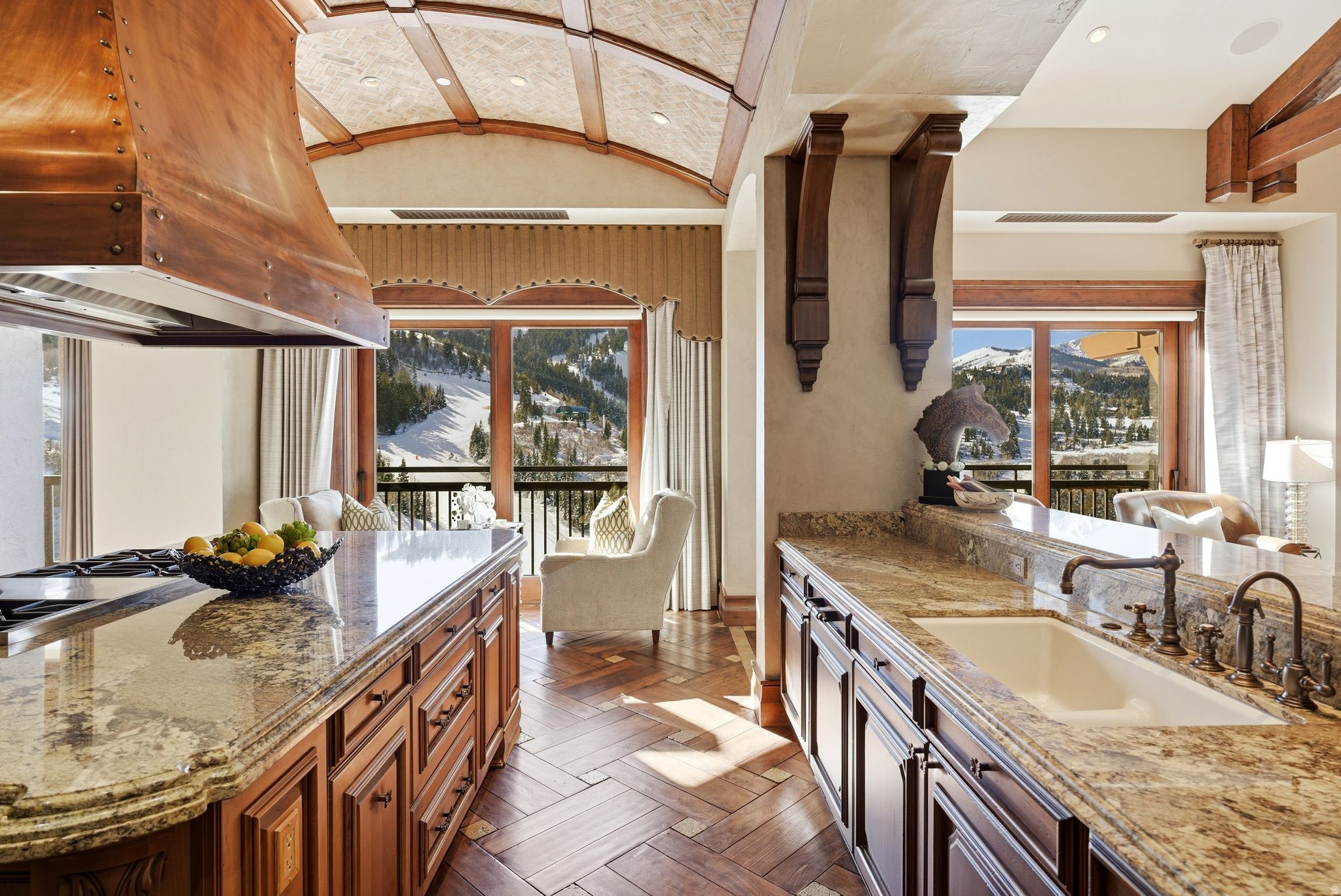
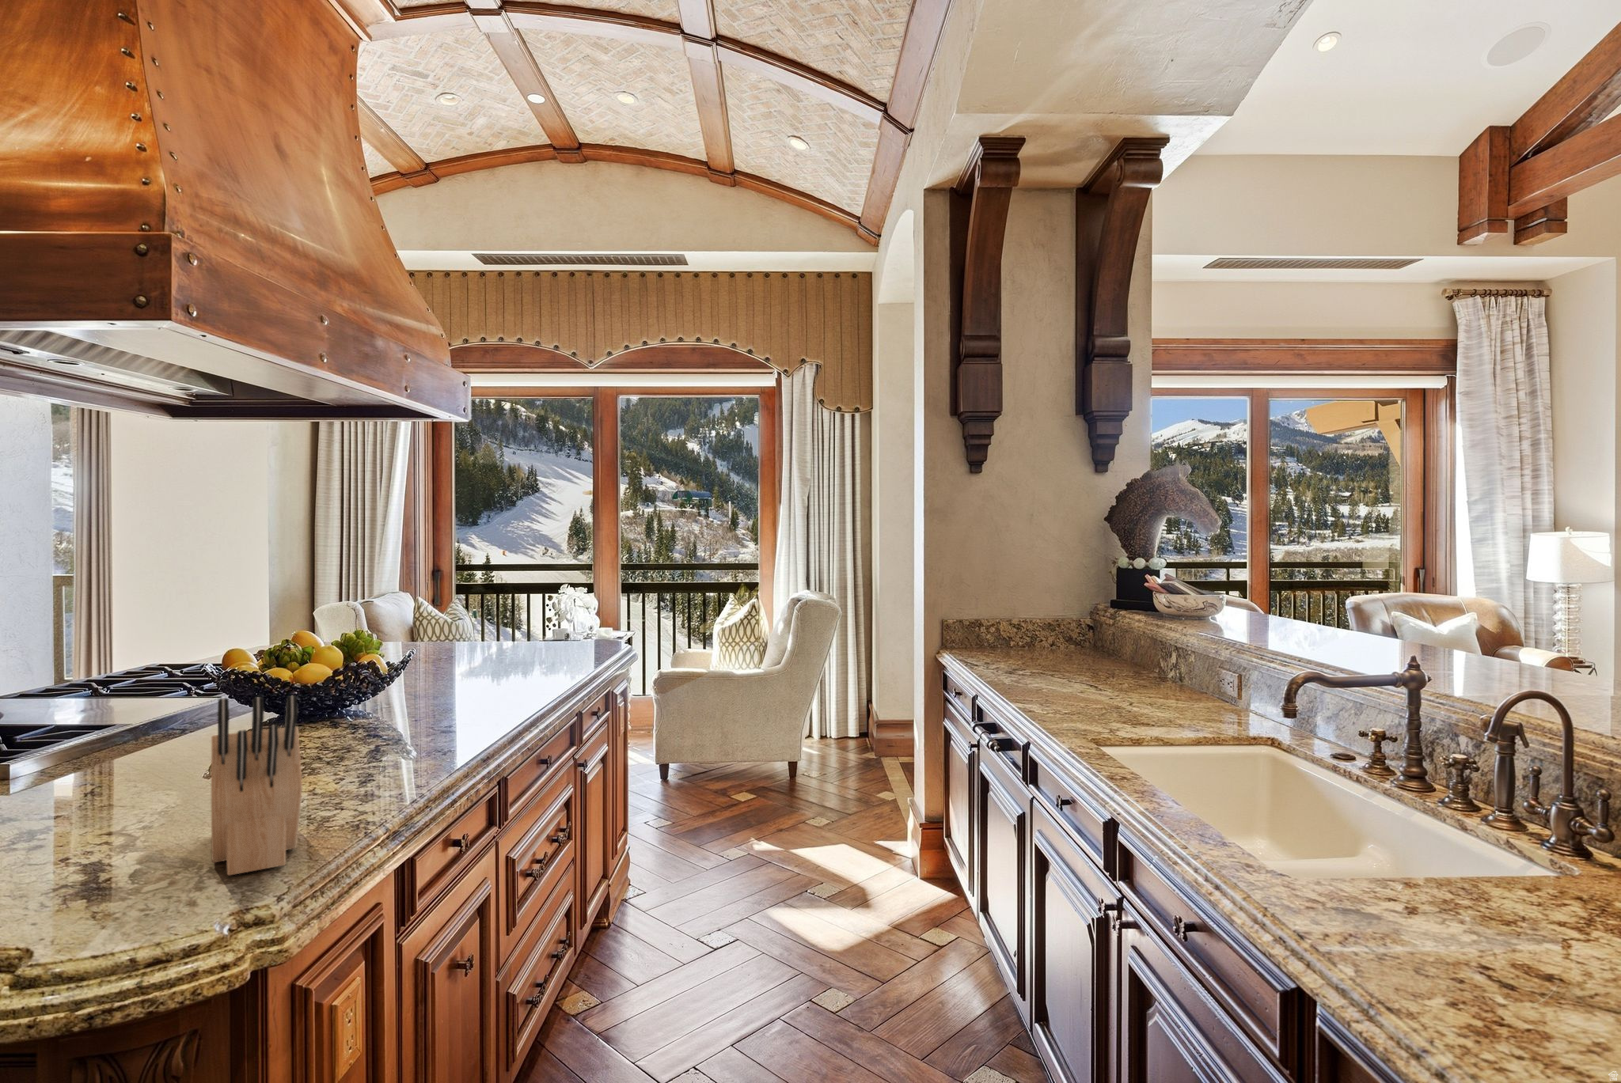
+ knife block (255, 770)
